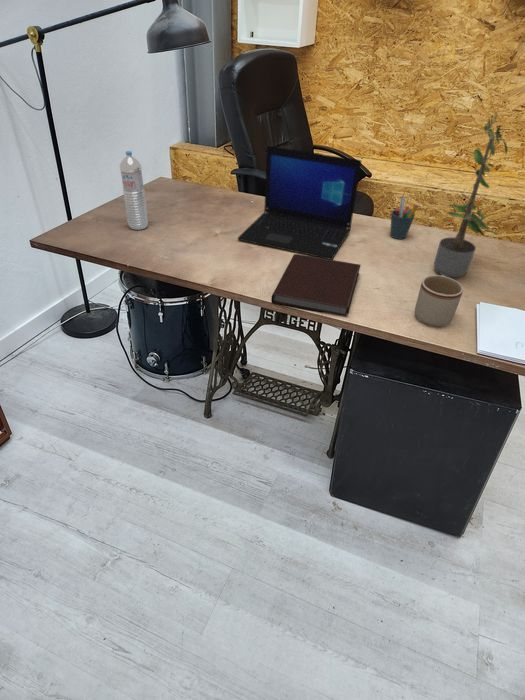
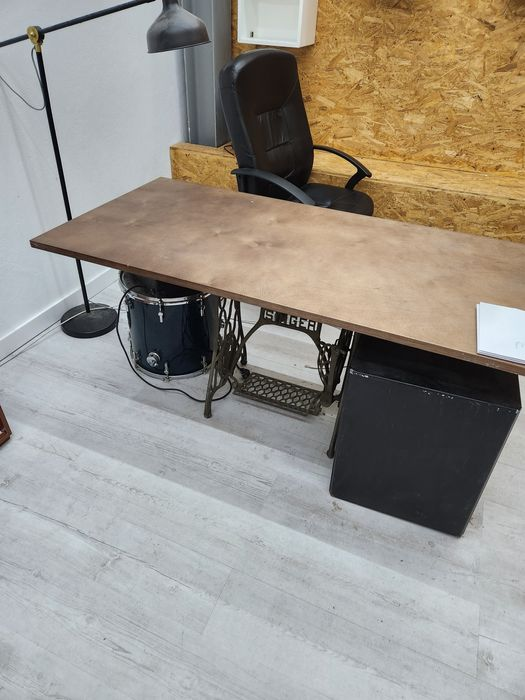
- laptop (298, 201)
- water bottle (133, 190)
- mug (438, 298)
- pen holder (402, 218)
- potted plant (475, 196)
- notebook (318, 283)
